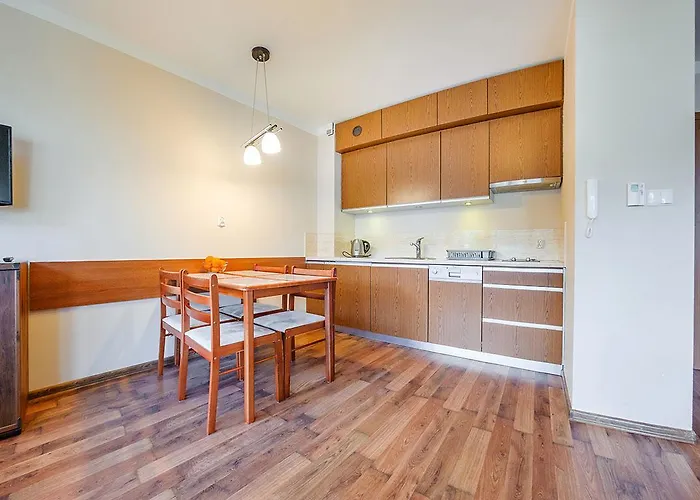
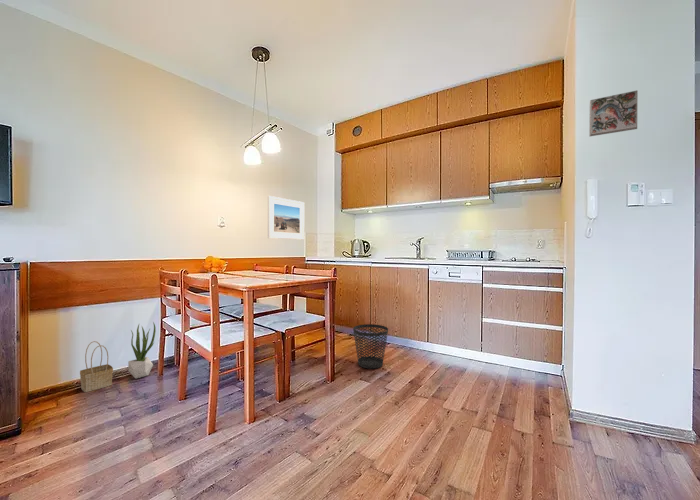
+ wastebasket (370, 346)
+ potted plant (143, 349)
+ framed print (287, 219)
+ decorative tile (613, 113)
+ basket (97, 366)
